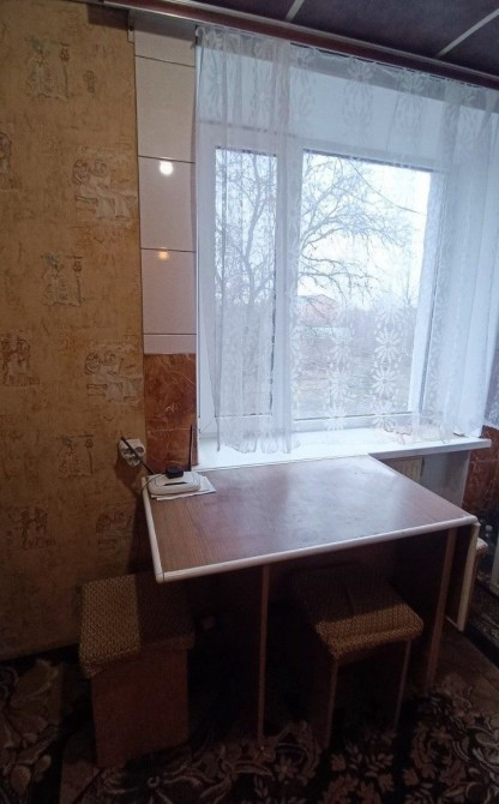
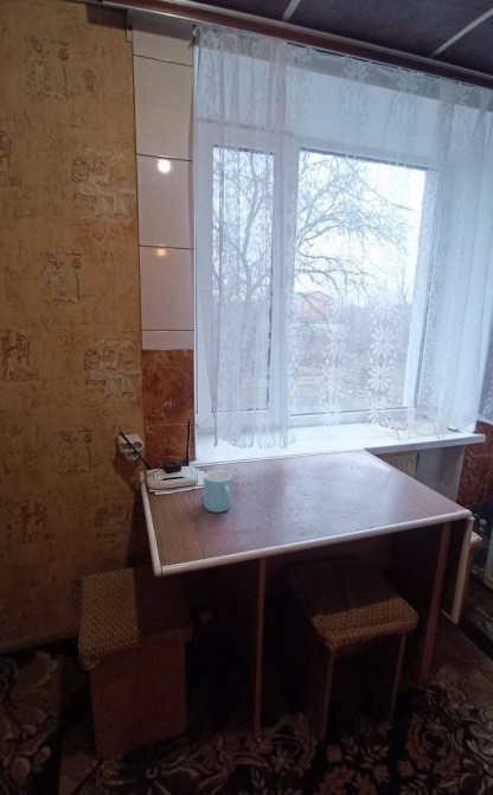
+ mug (219, 492)
